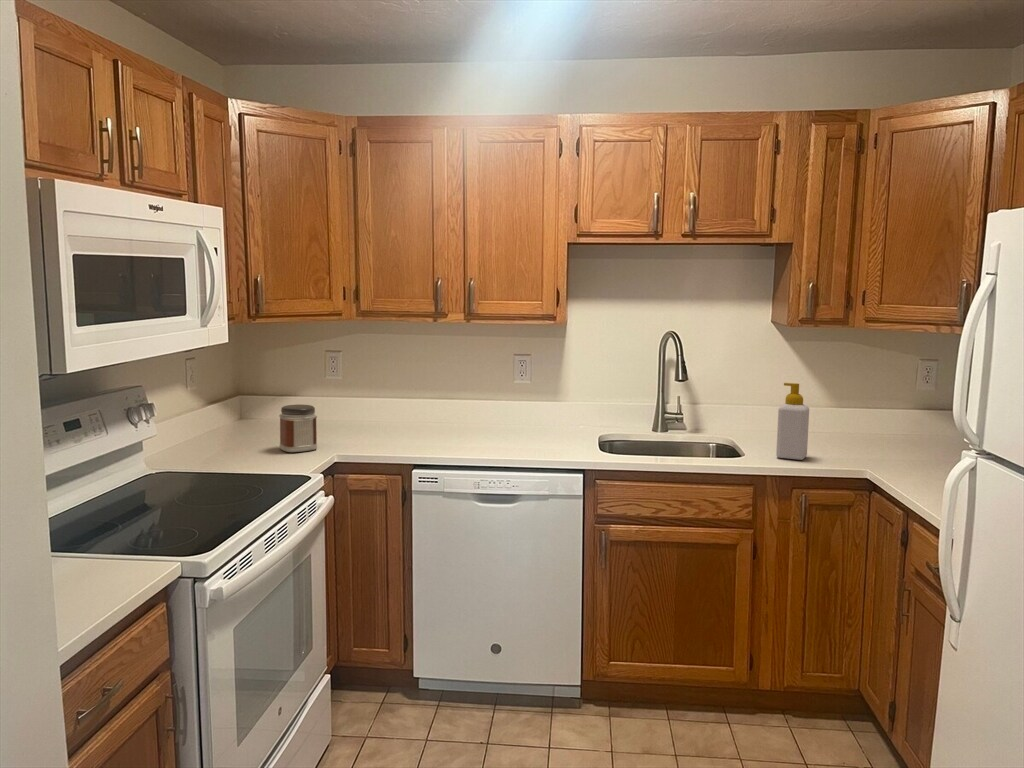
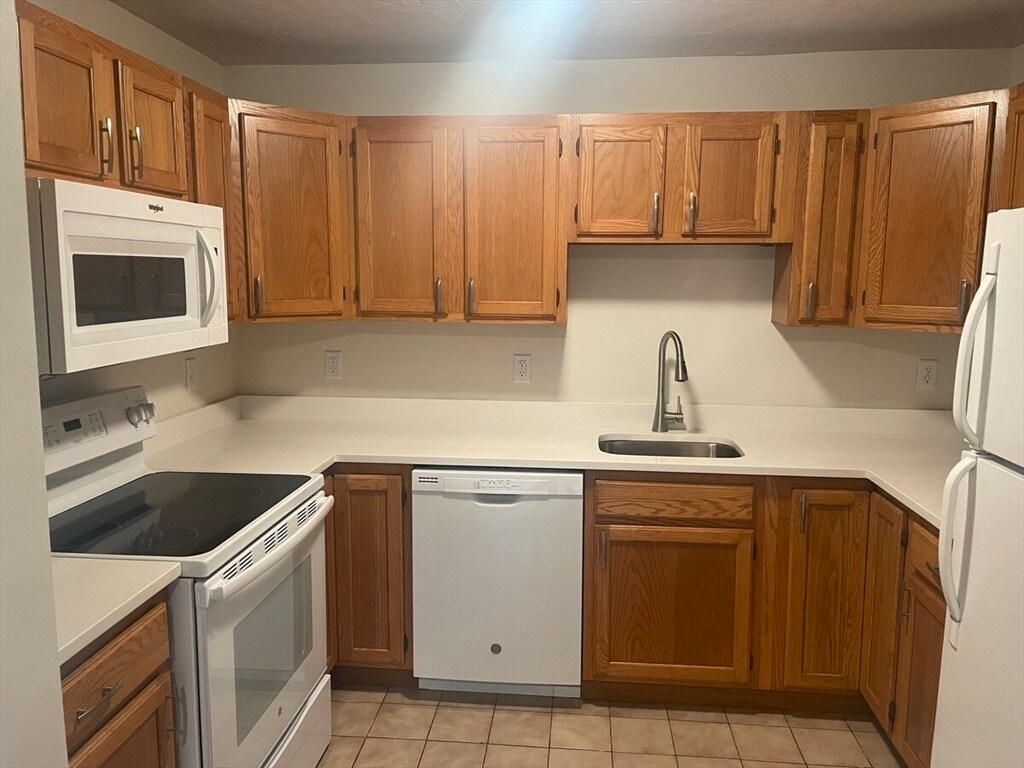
- soap bottle (793, 420)
- jar (298, 427)
